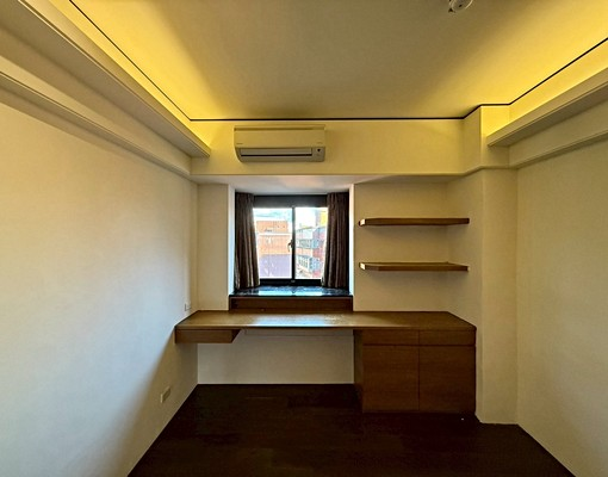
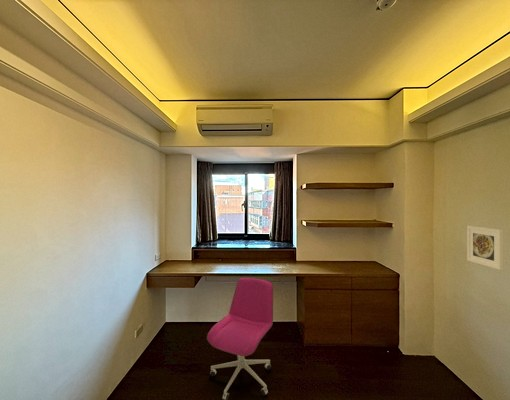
+ office chair (242, 332)
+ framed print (483, 246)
